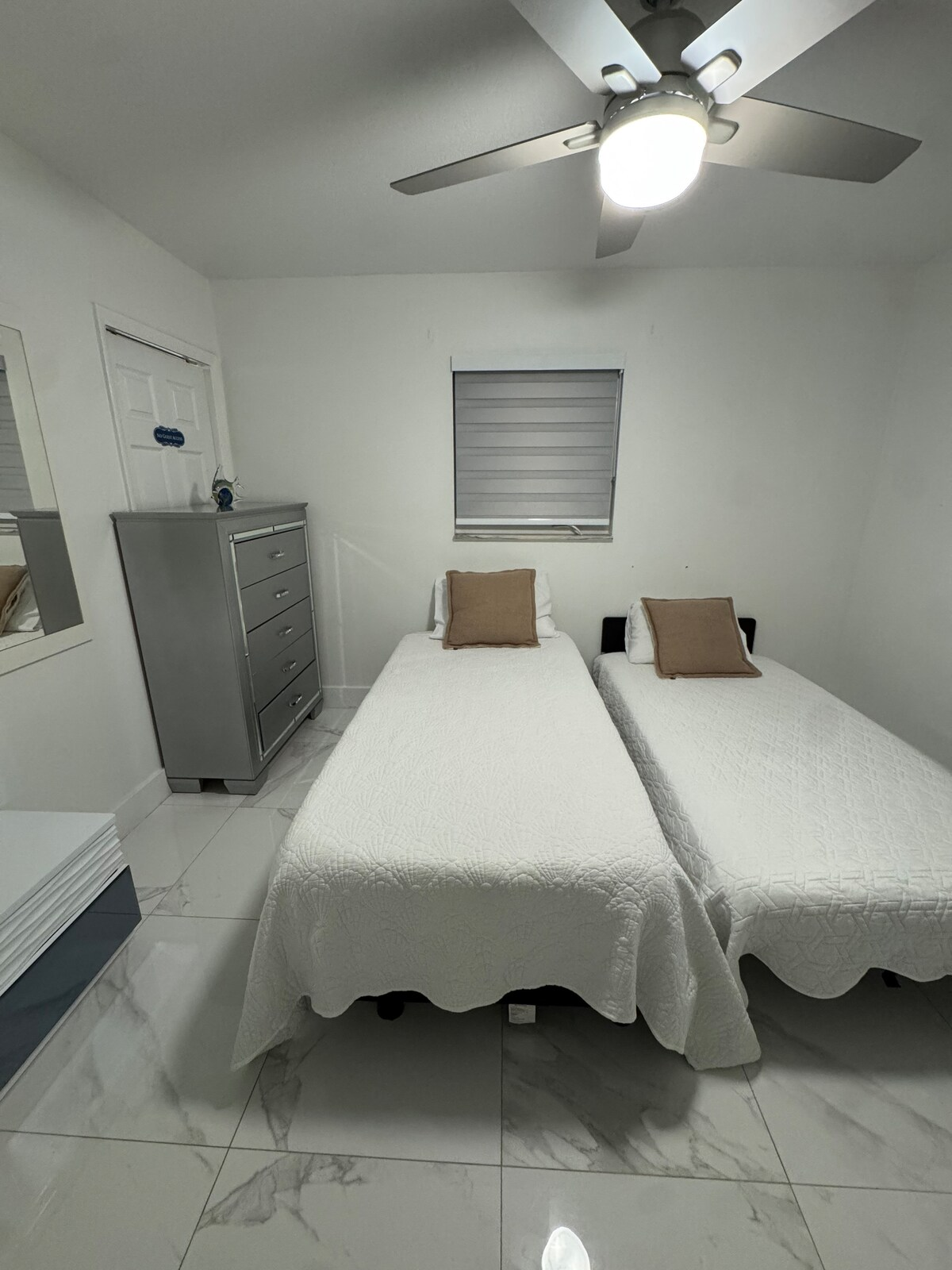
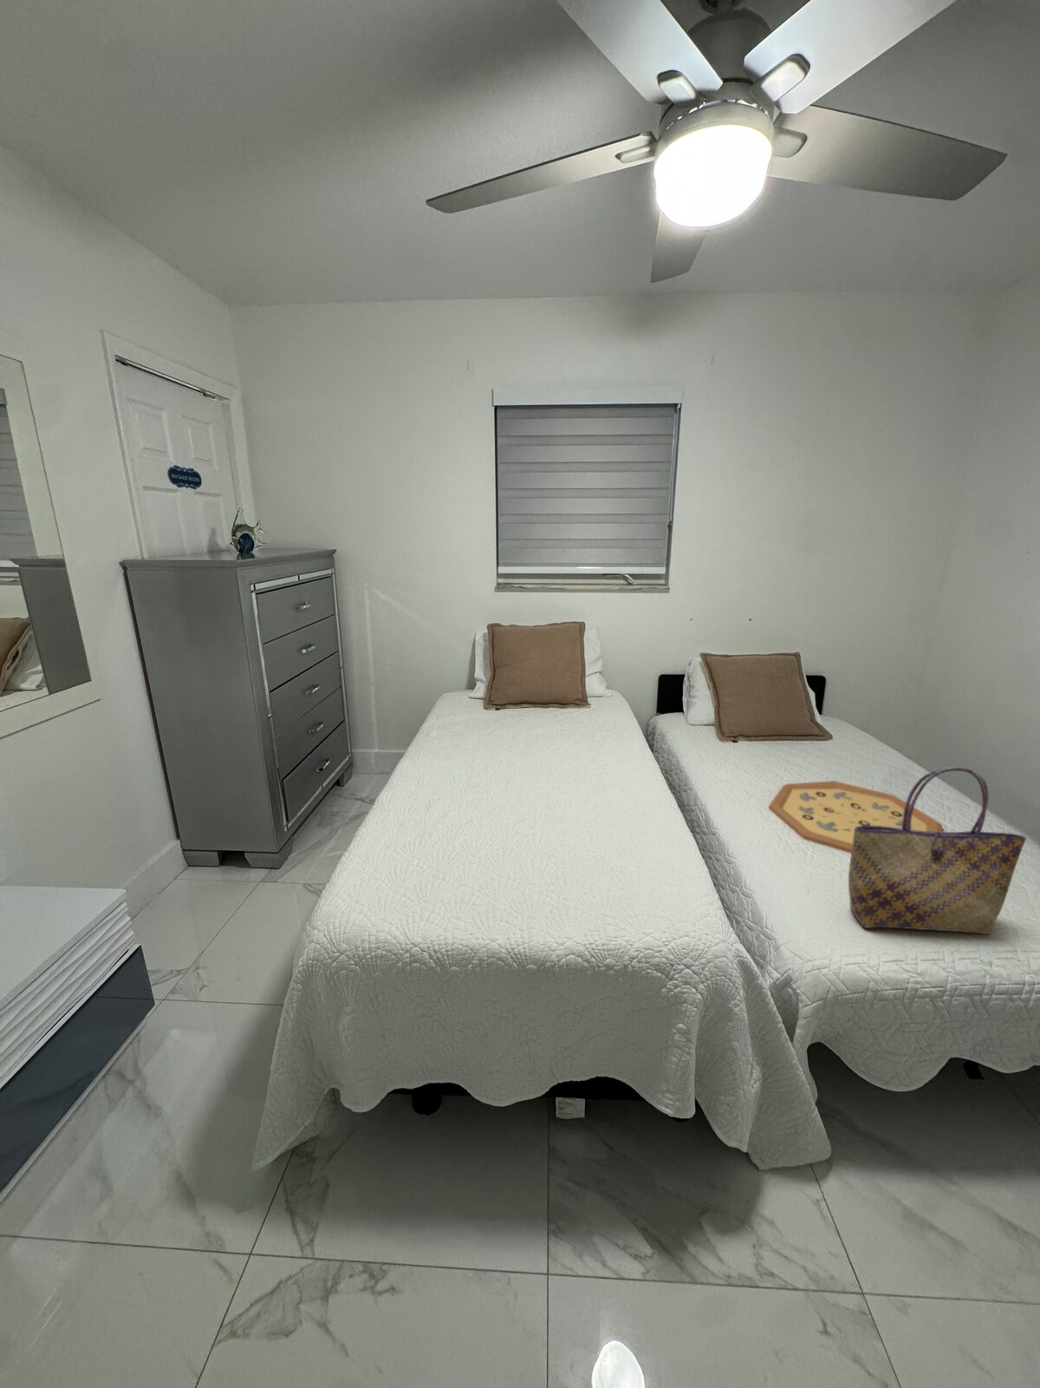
+ tote bag (935, 846)
+ decorative tray (852, 814)
